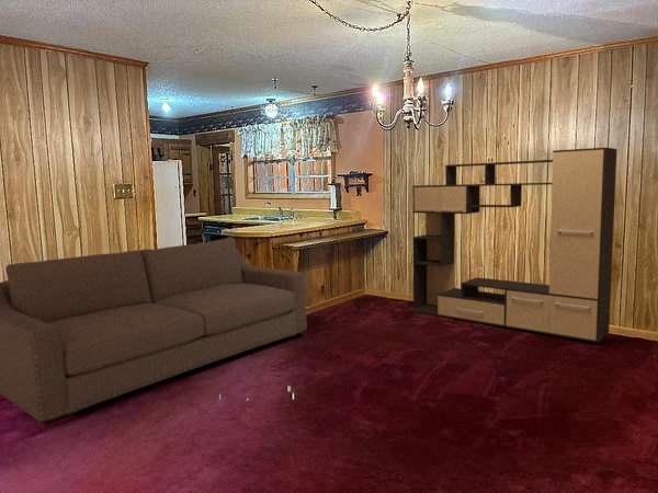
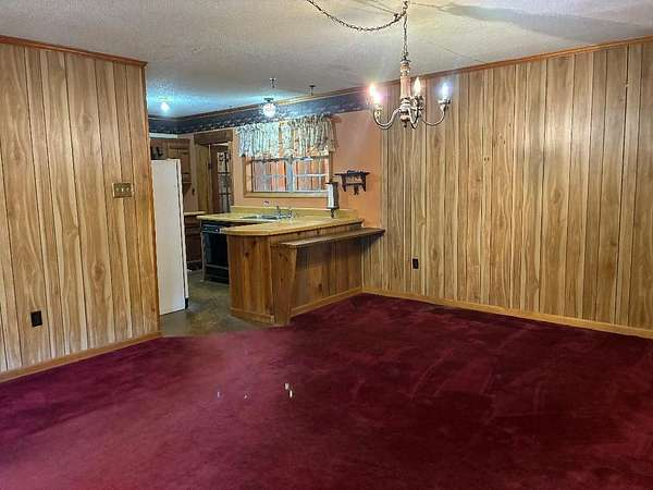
- sofa (164, 305)
- media console (499, 206)
